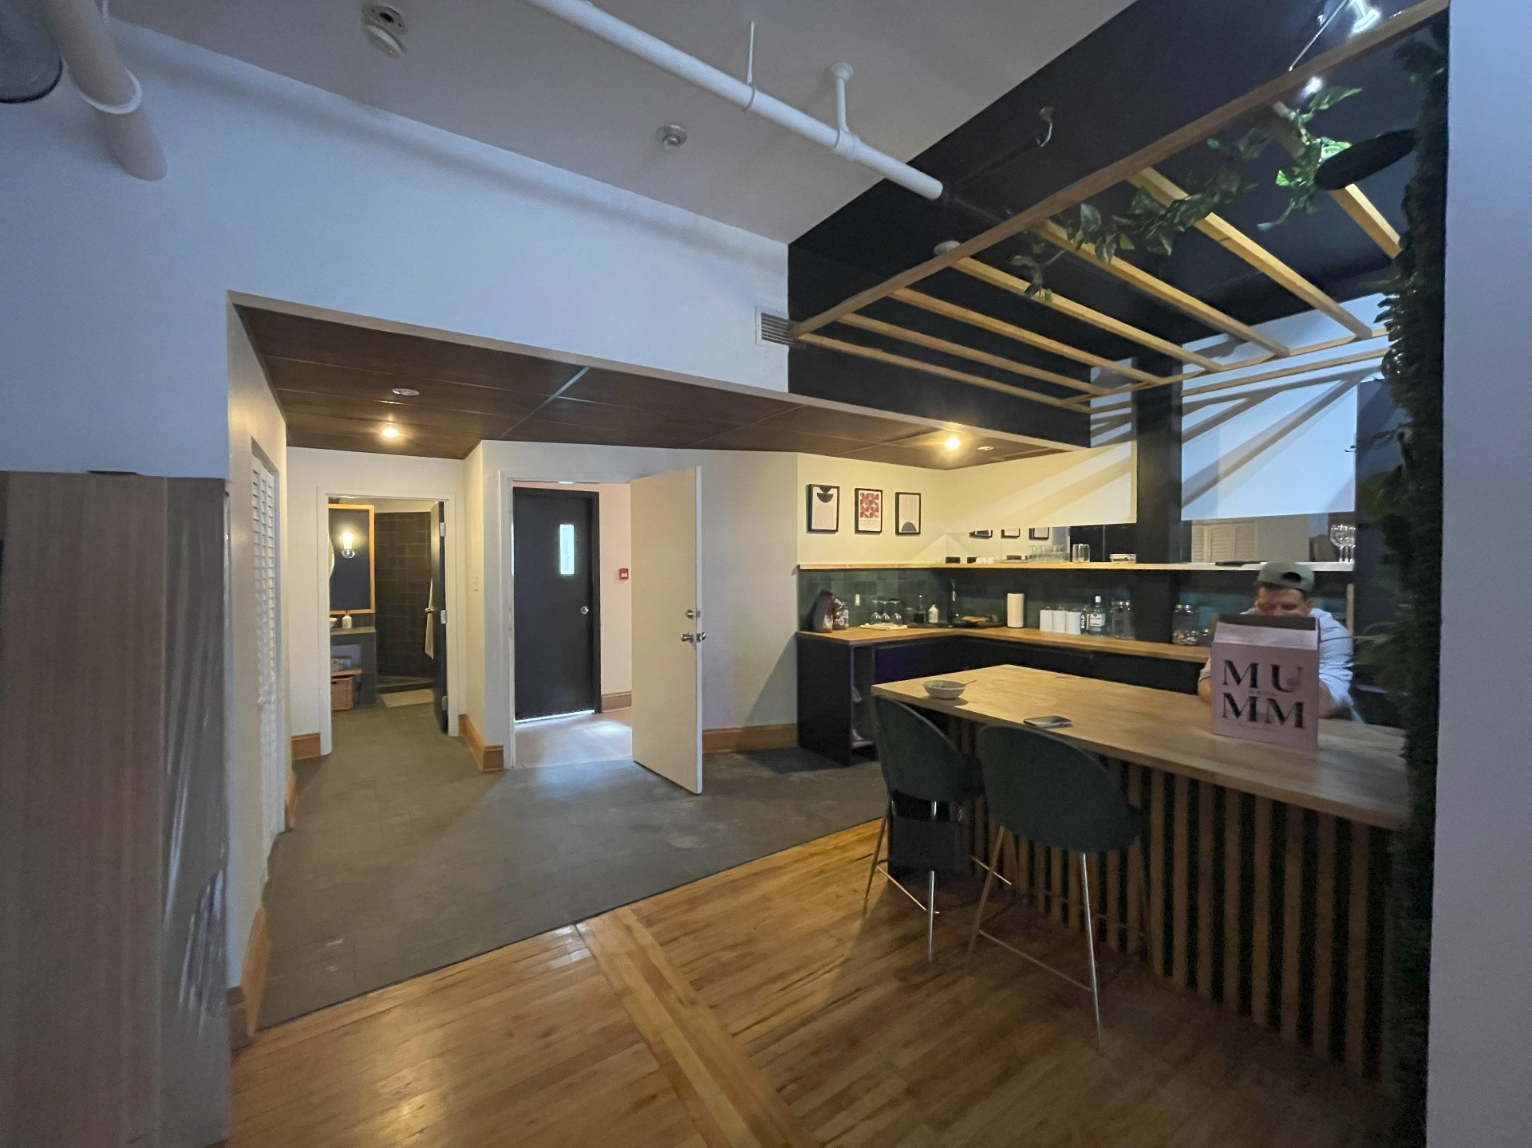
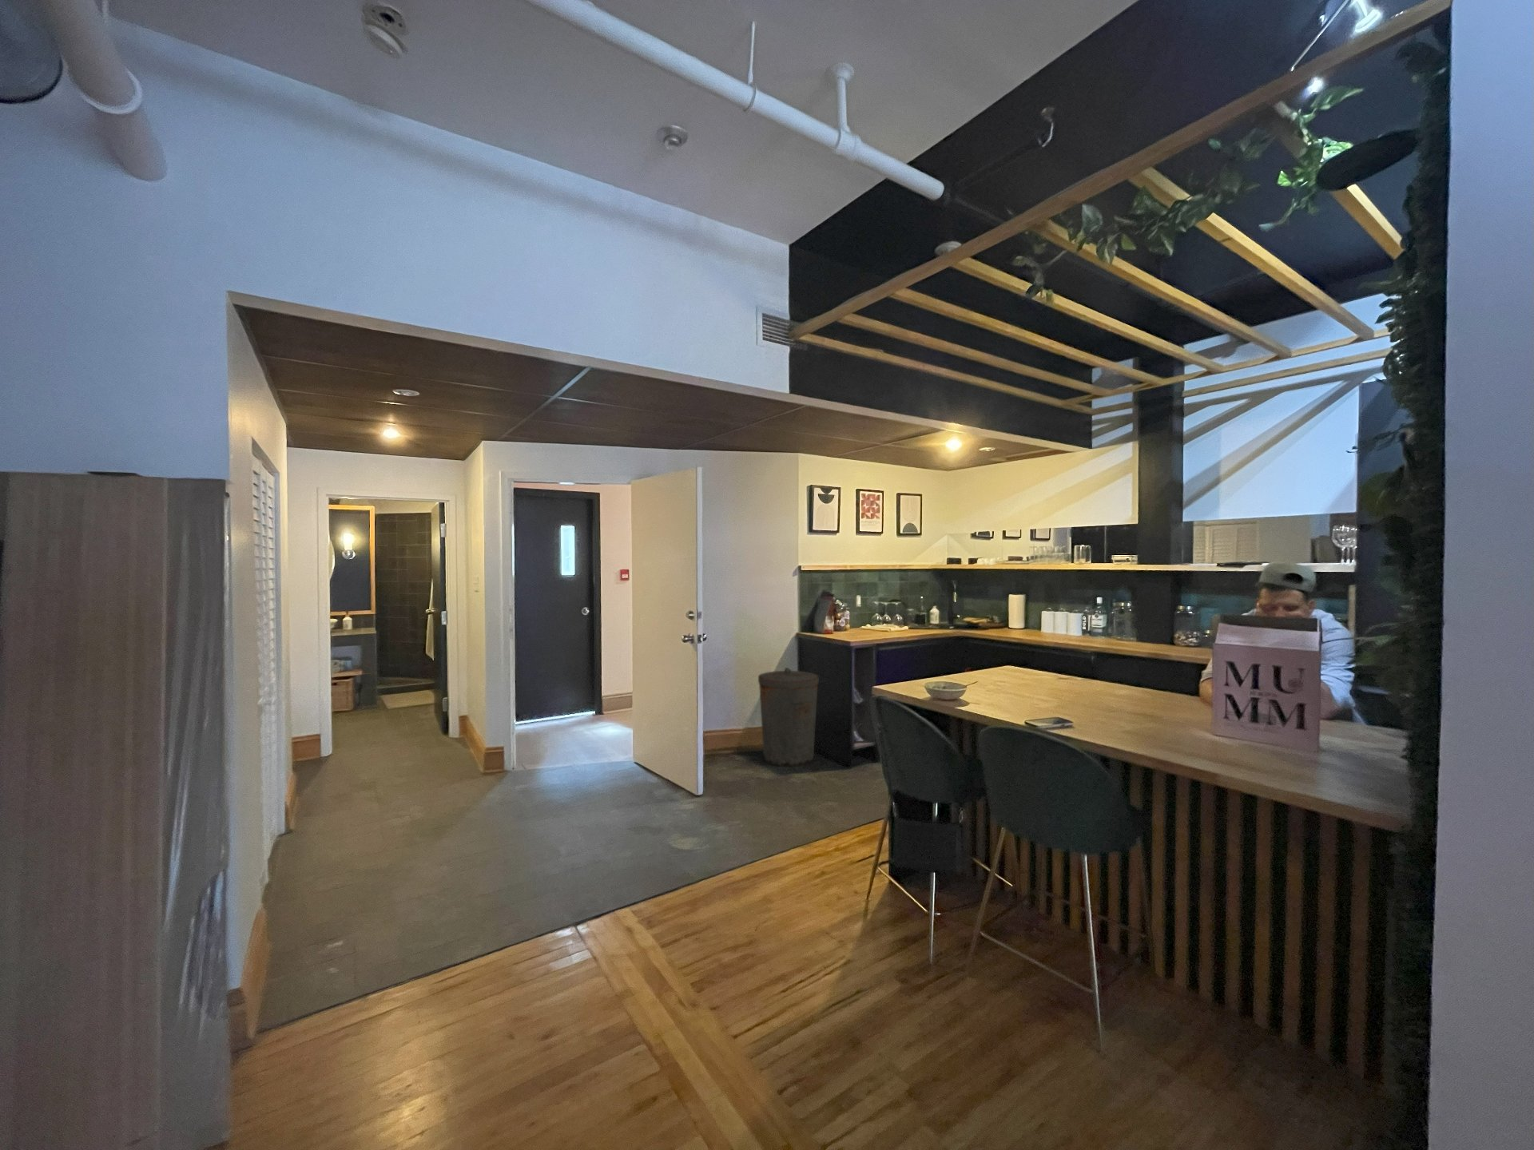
+ trash can (788, 713)
